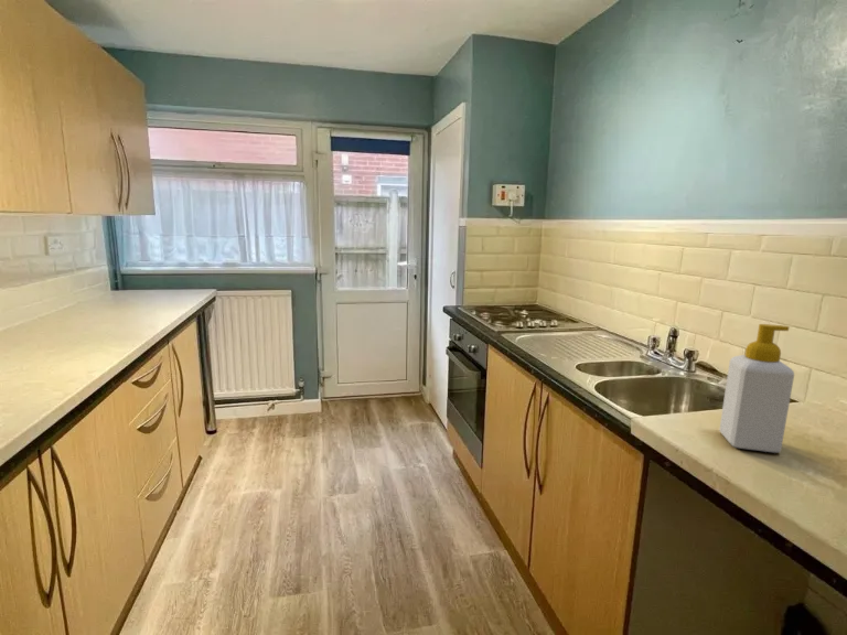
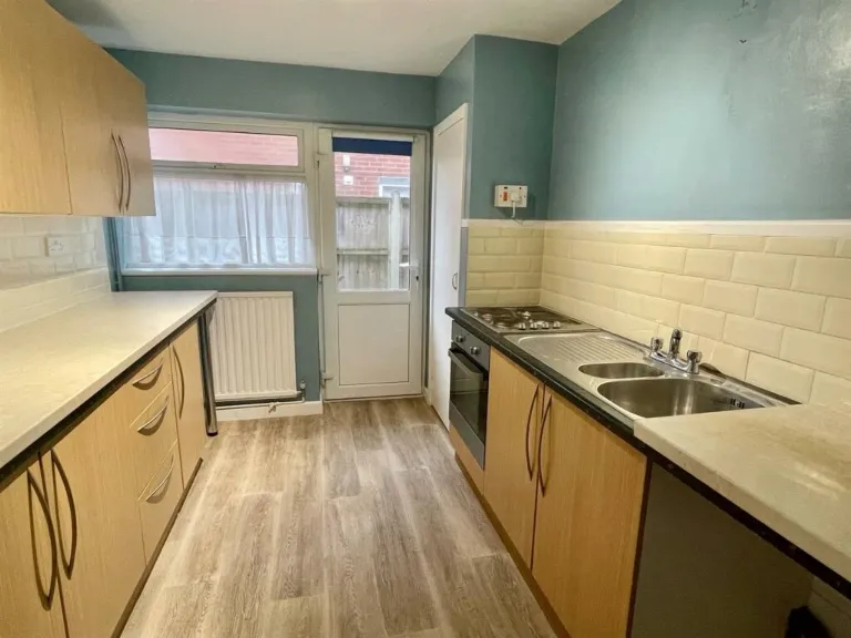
- soap bottle (757, 385)
